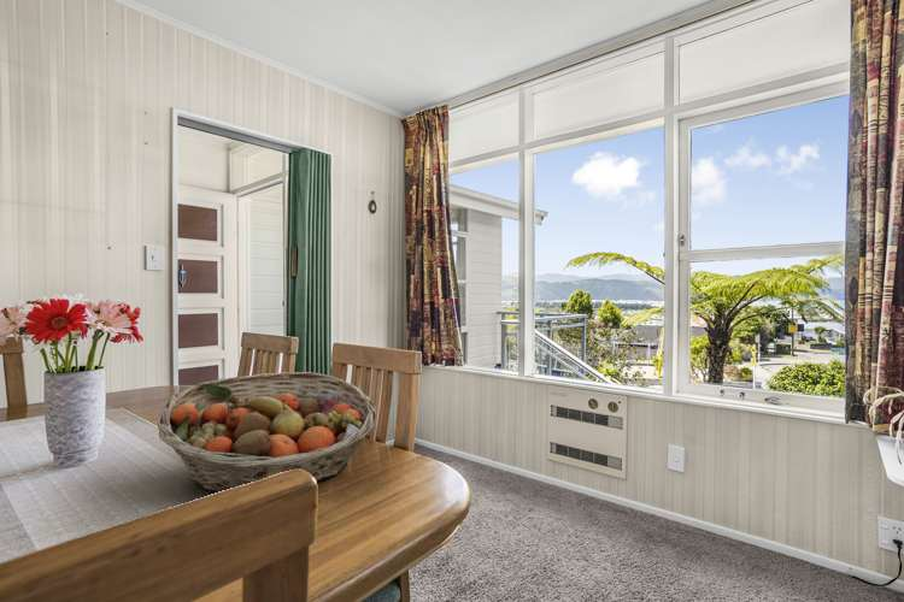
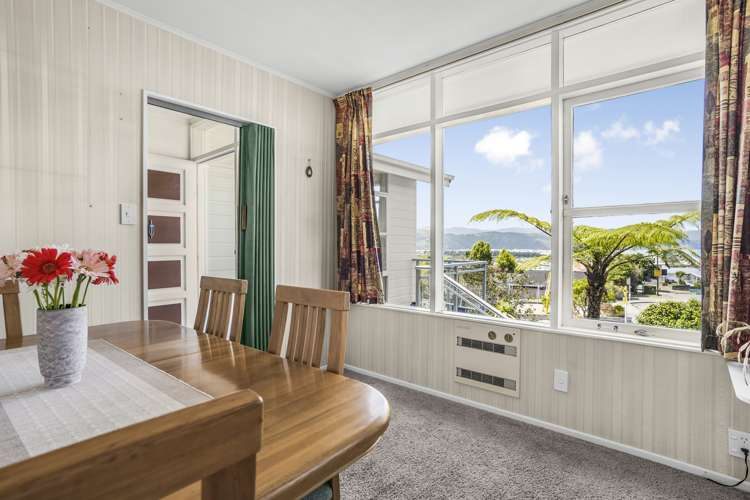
- fruit basket (275, 425)
